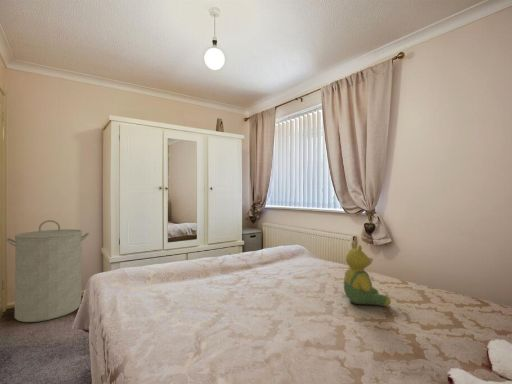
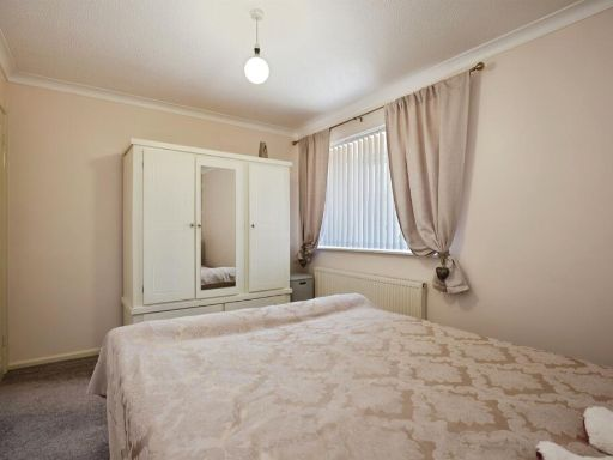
- laundry hamper (50, 265)
- teddy bear (365, 272)
